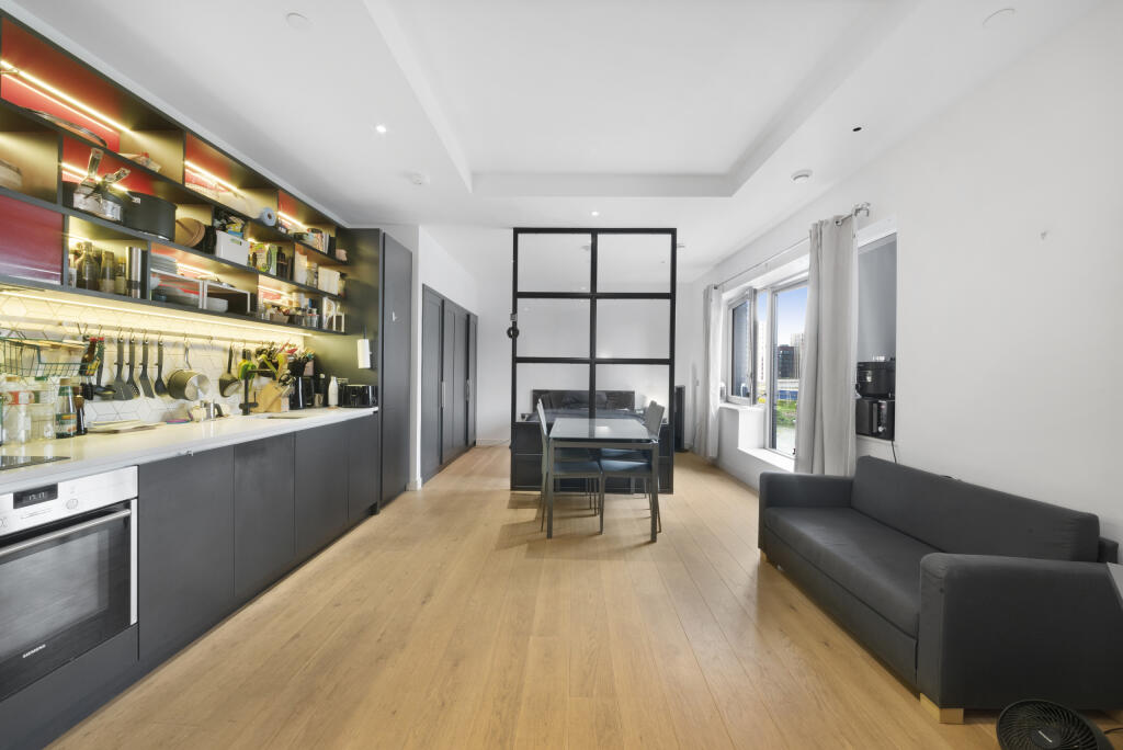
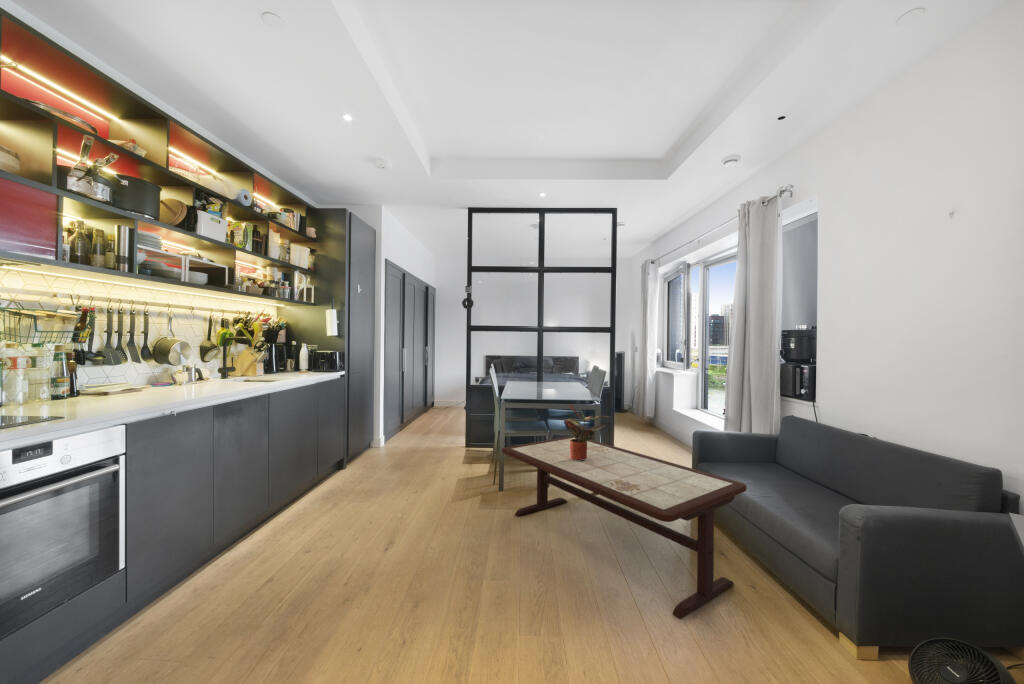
+ potted plant (584, 431)
+ coffee table (606, 503)
